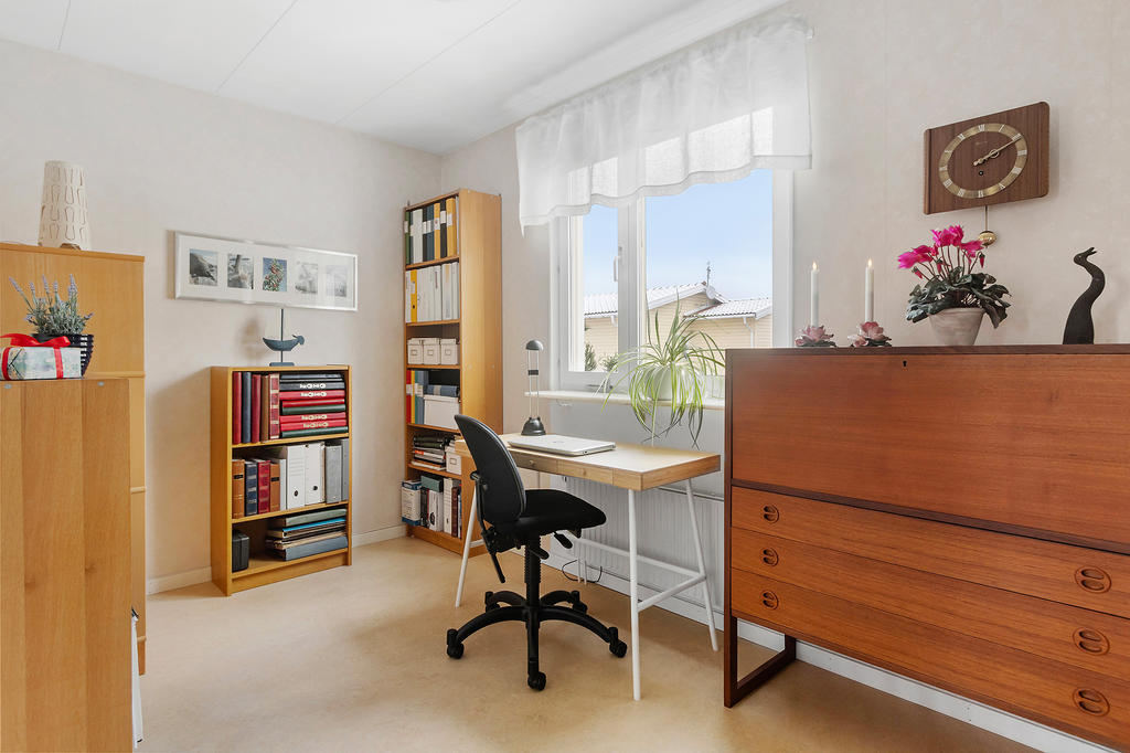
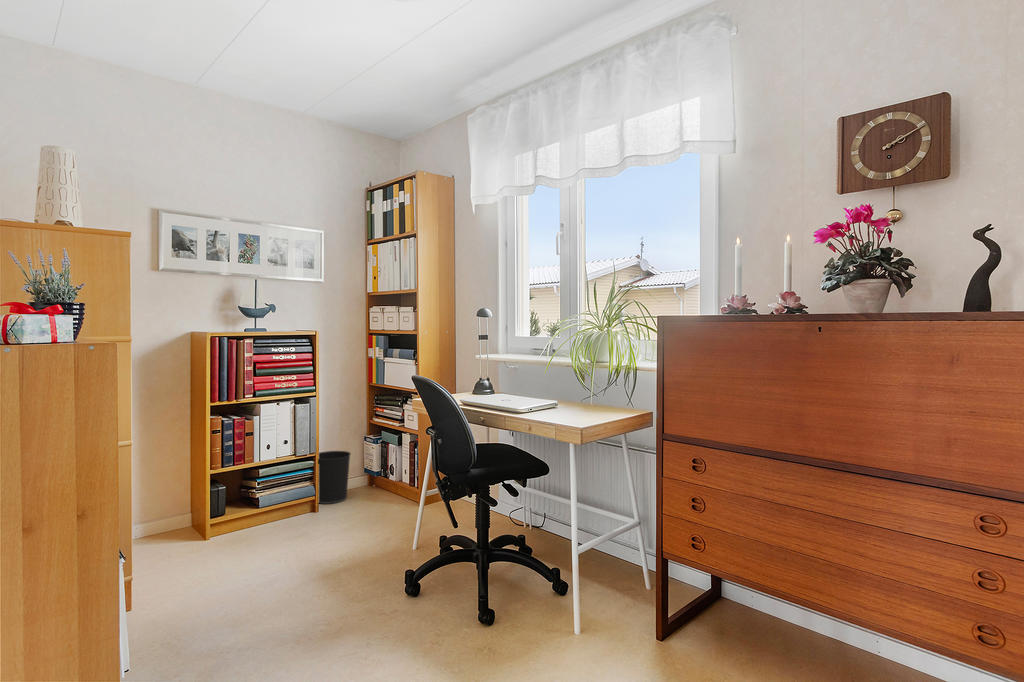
+ wastebasket (330, 477)
